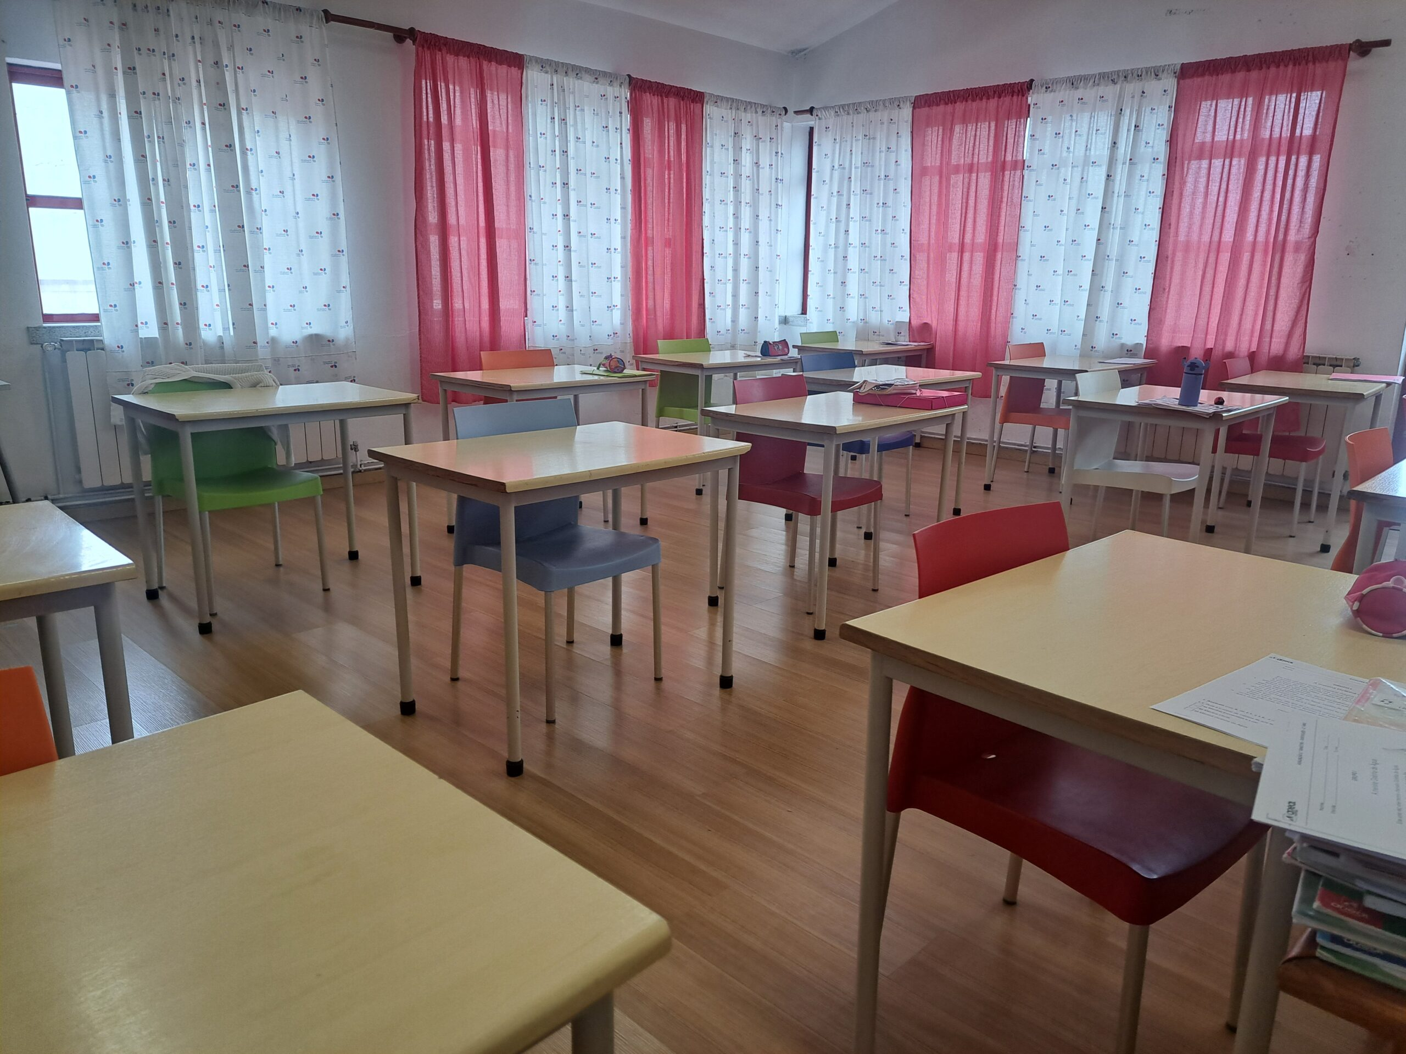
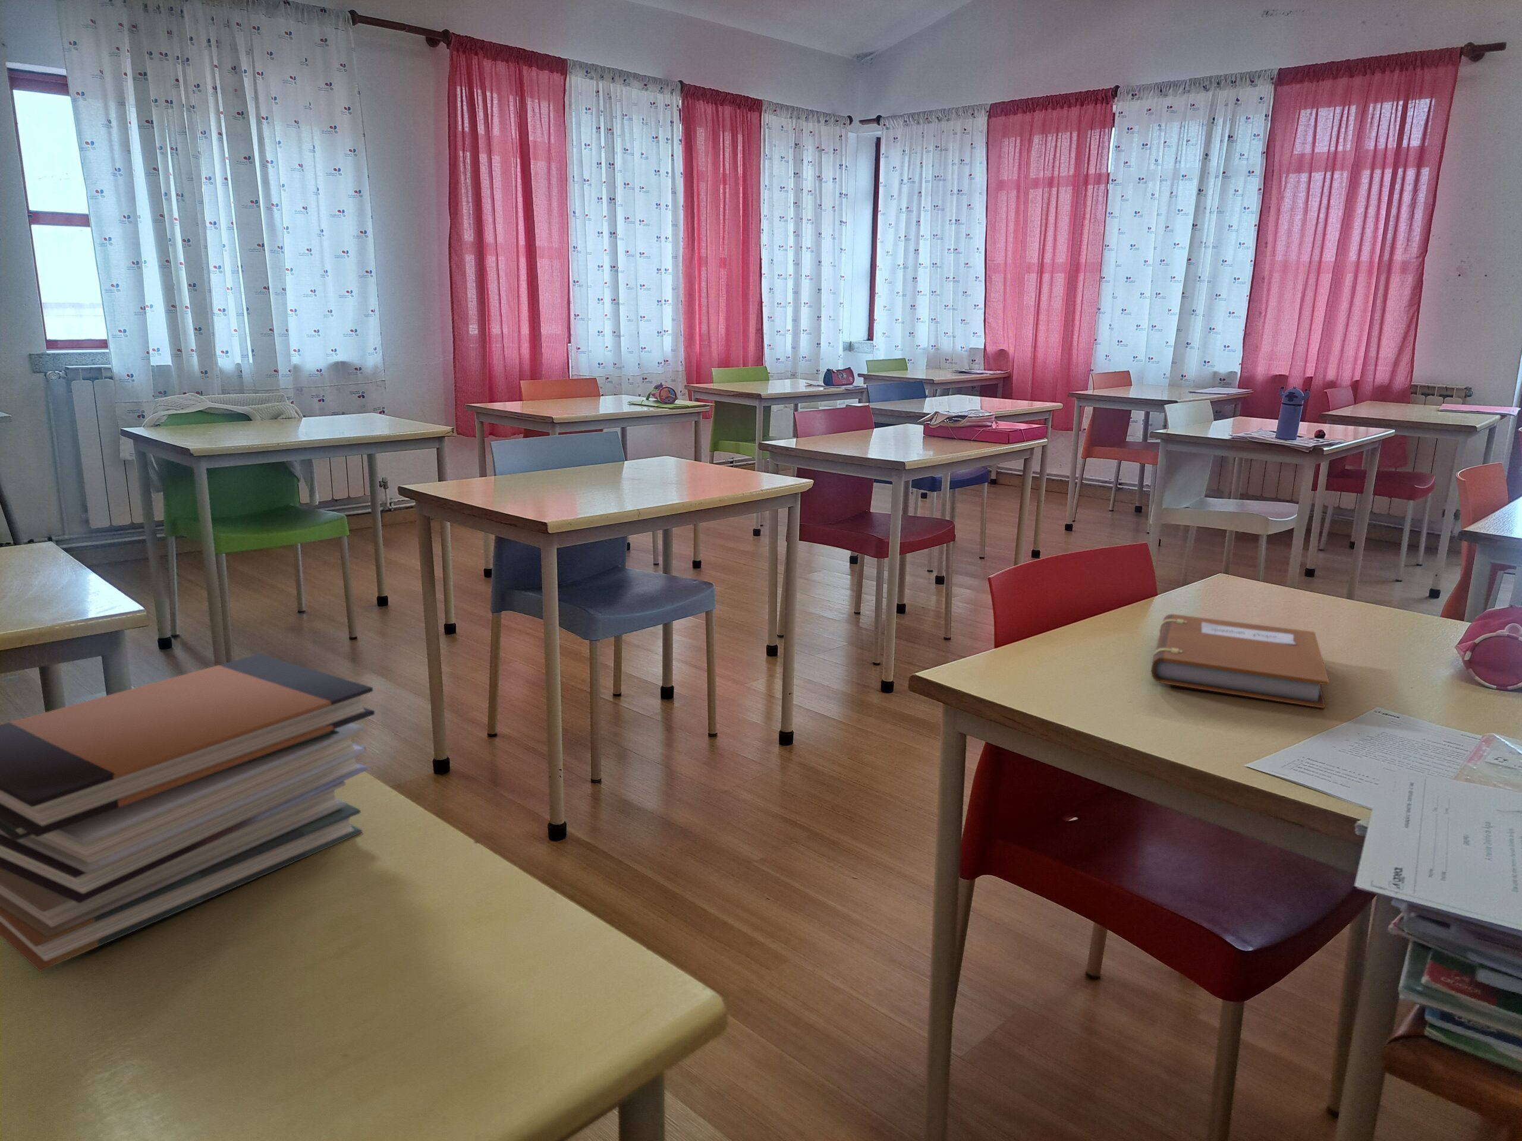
+ book stack (175, 789)
+ notebook (1236, 653)
